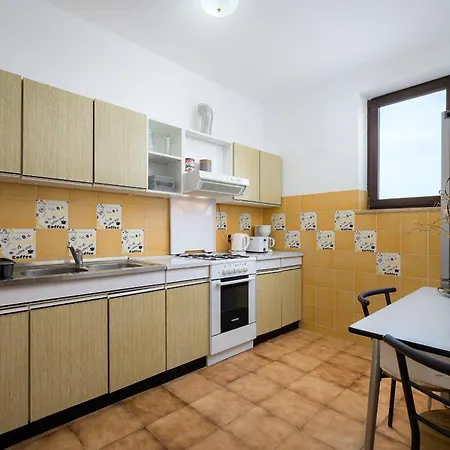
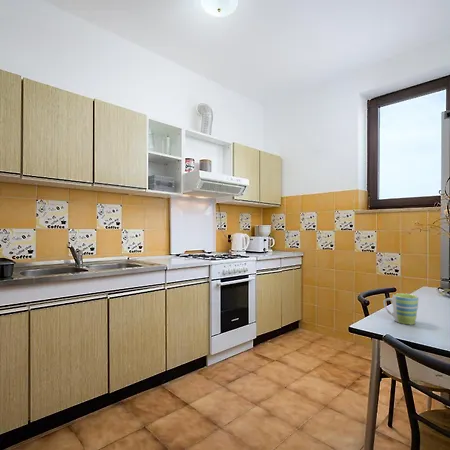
+ mug (400, 307)
